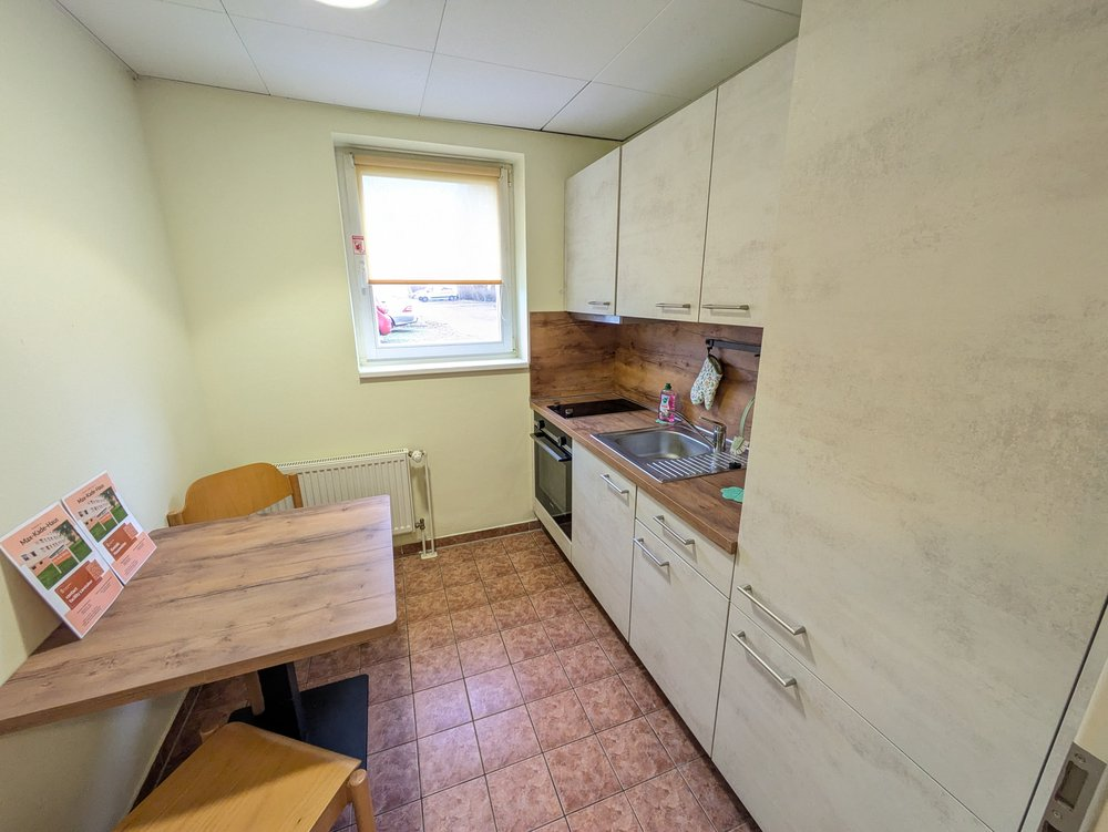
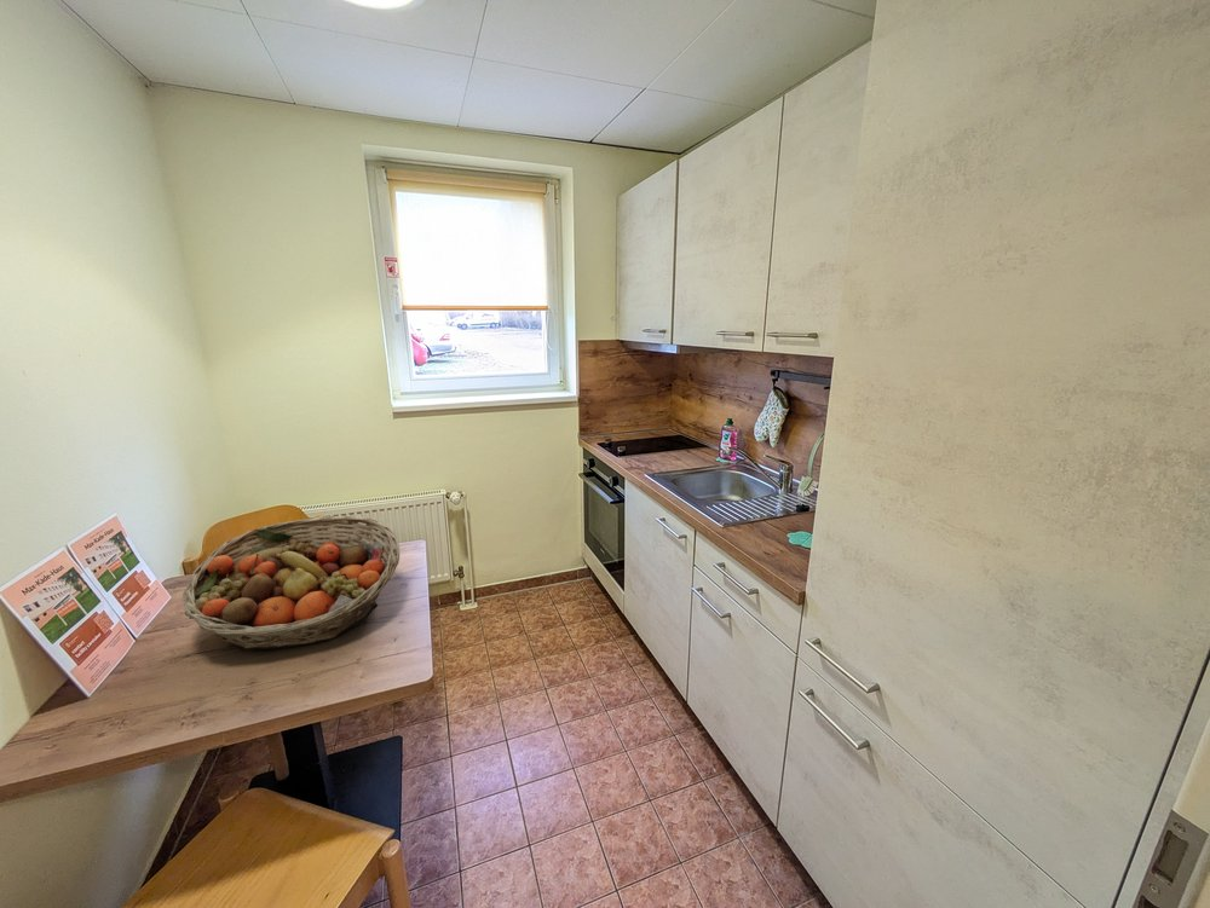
+ fruit basket (301, 578)
